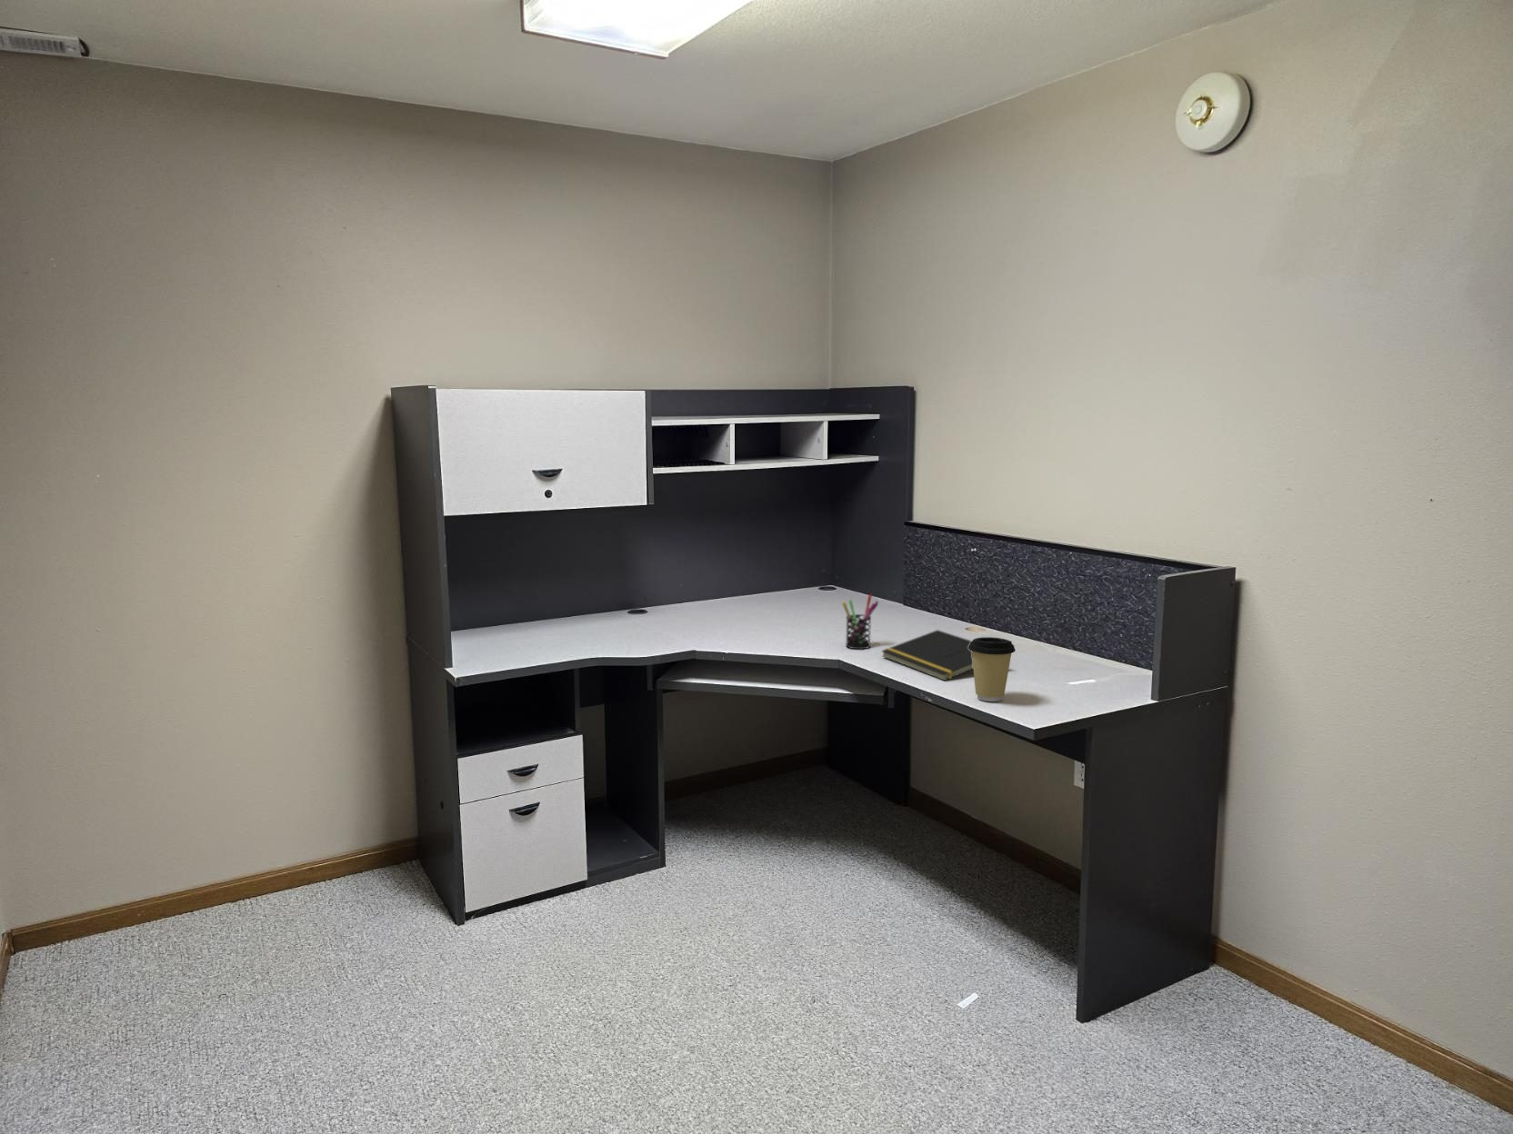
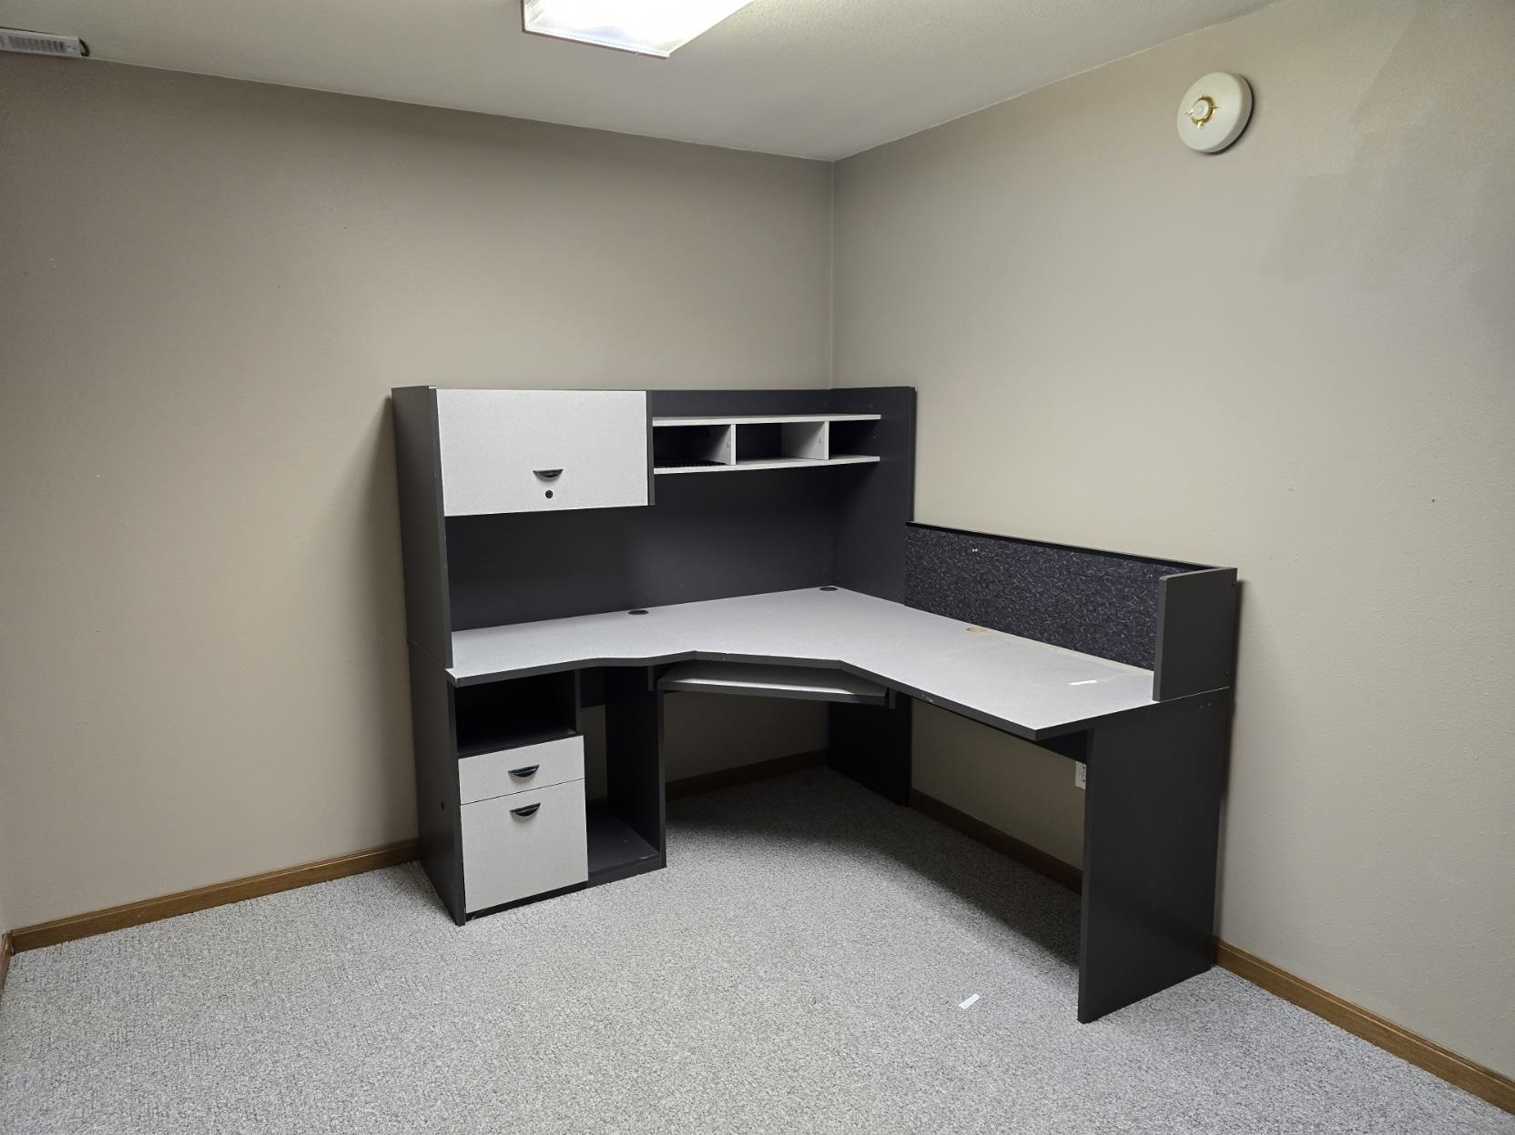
- notepad (940, 653)
- pen holder (858, 619)
- coffee cup (990, 668)
